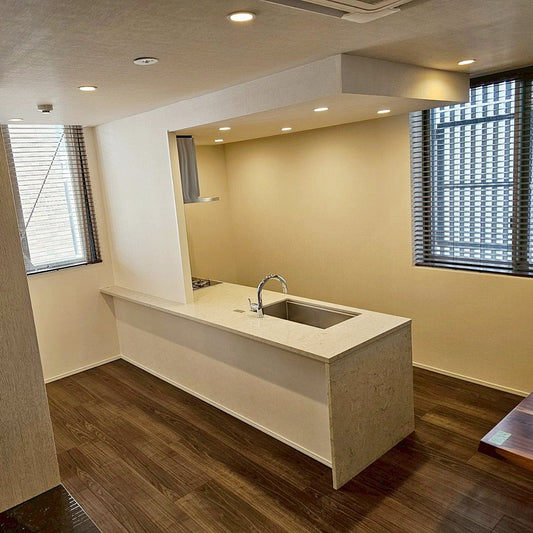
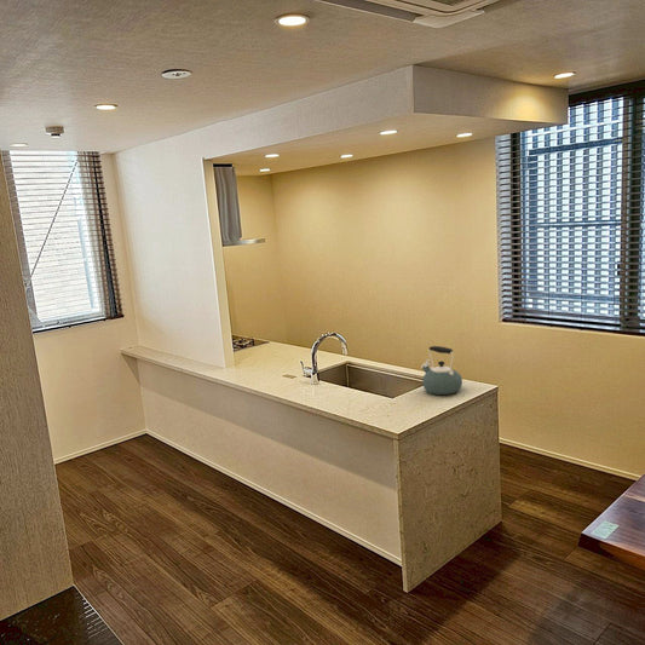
+ kettle (438, 368)
